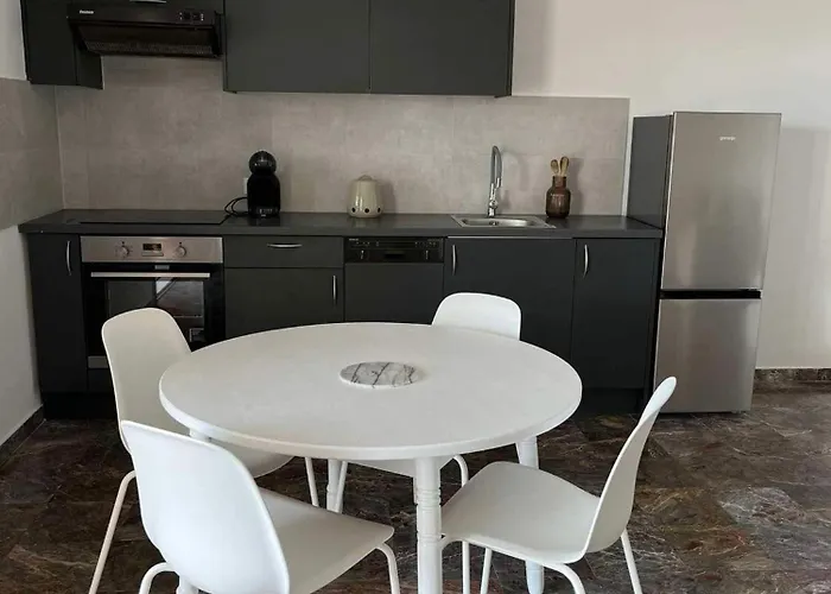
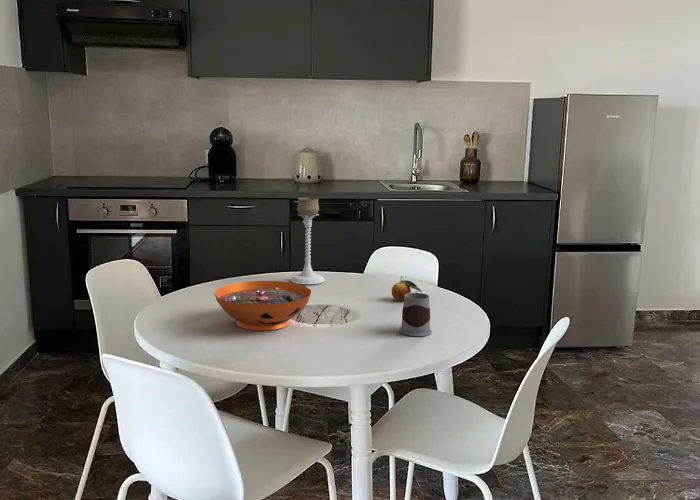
+ decorative bowl (263, 306)
+ candle holder (307, 239)
+ mug (416, 312)
+ fruit (406, 288)
